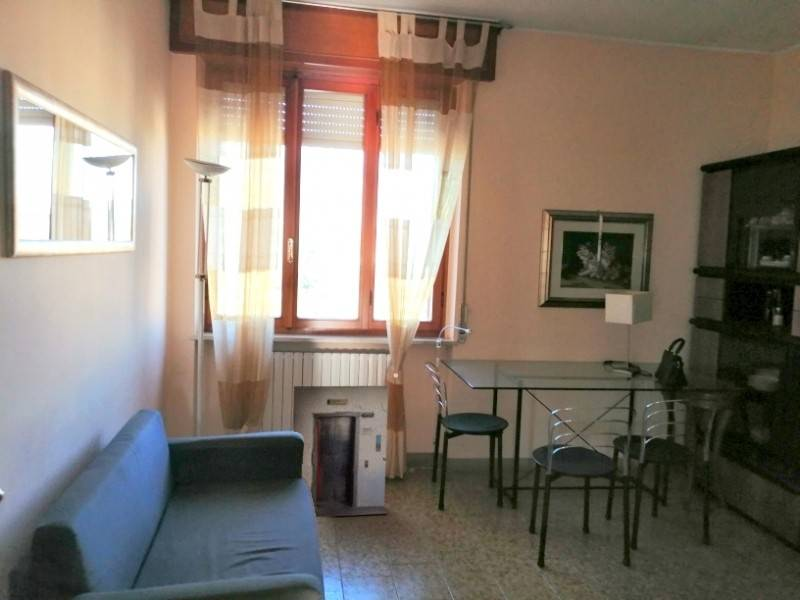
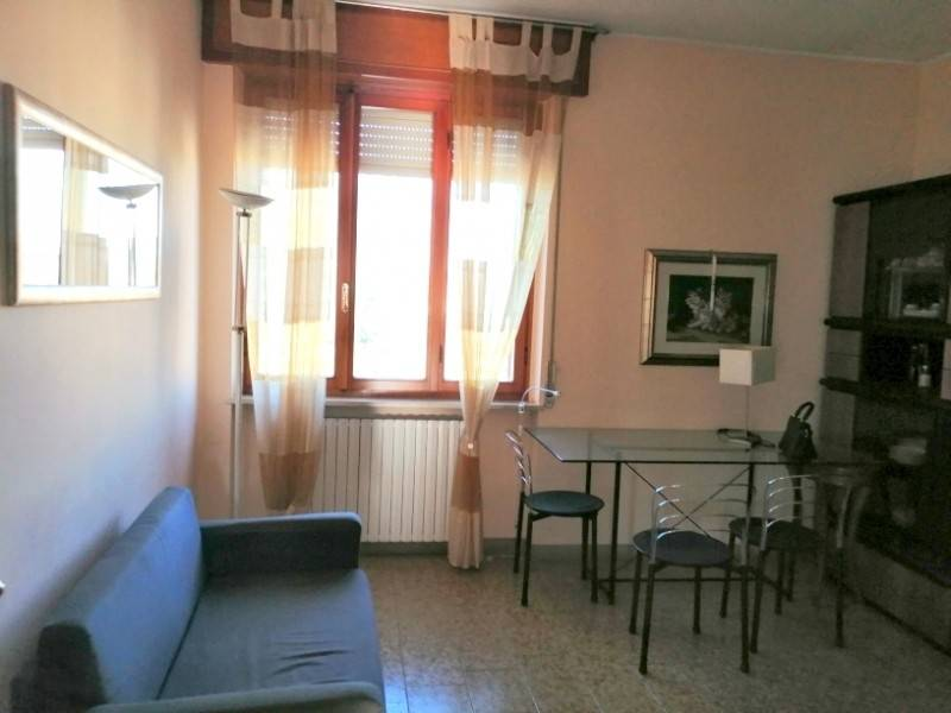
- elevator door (339, 447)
